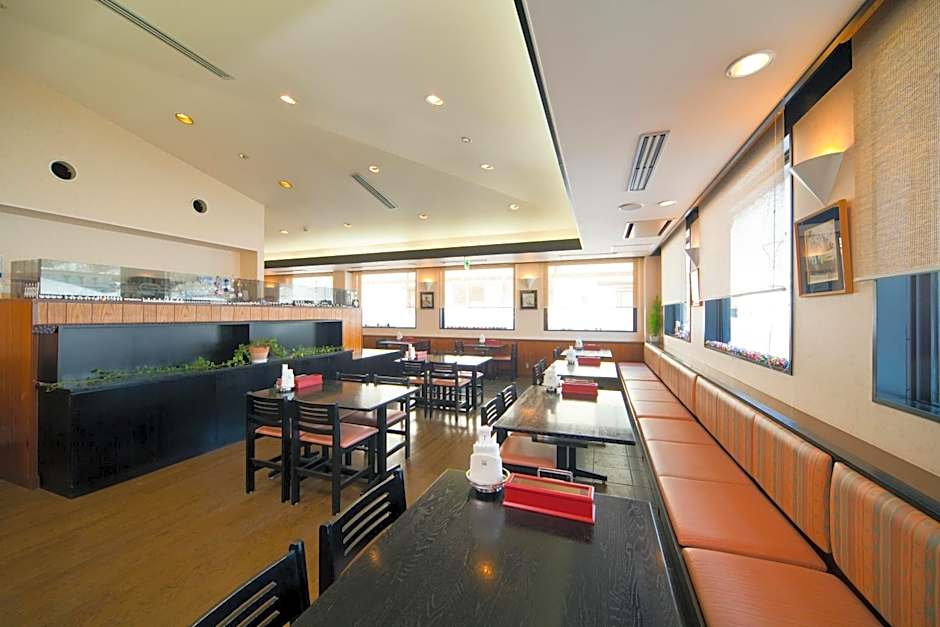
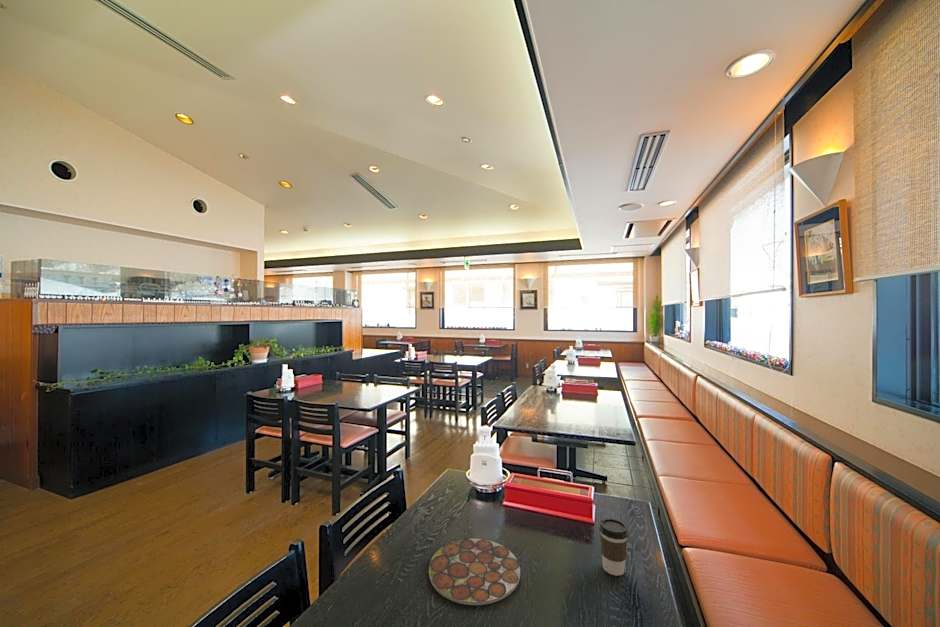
+ plate (474, 567)
+ coffee cup (613, 546)
